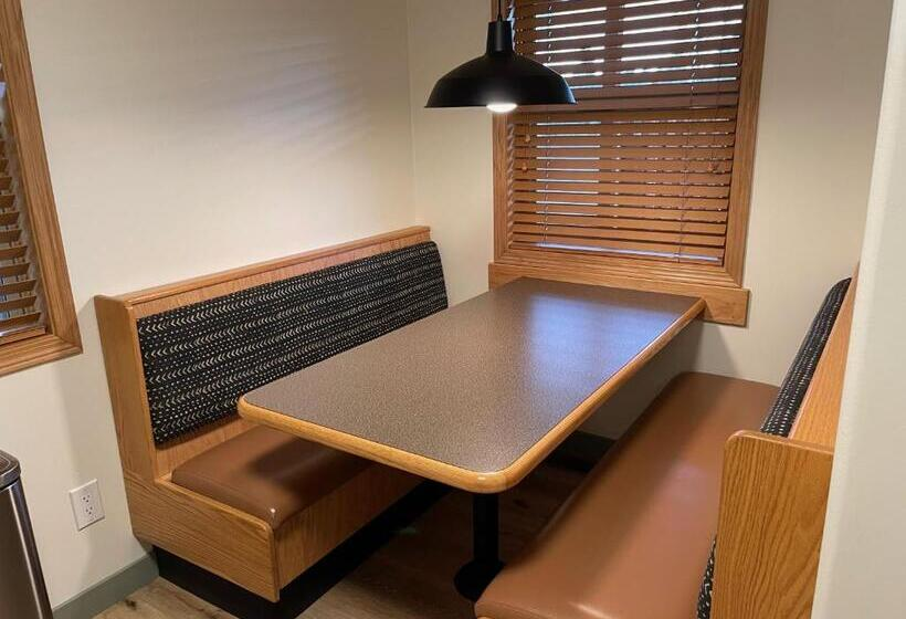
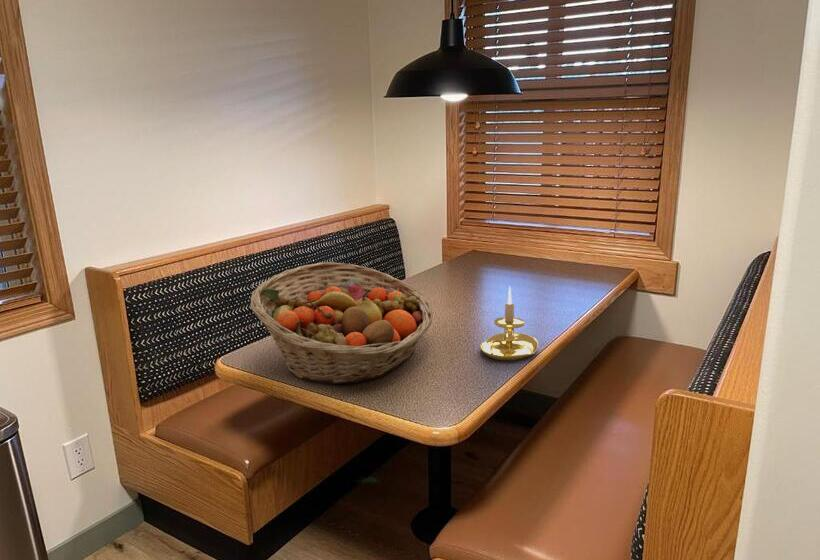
+ fruit basket (346, 317)
+ candle holder (506, 320)
